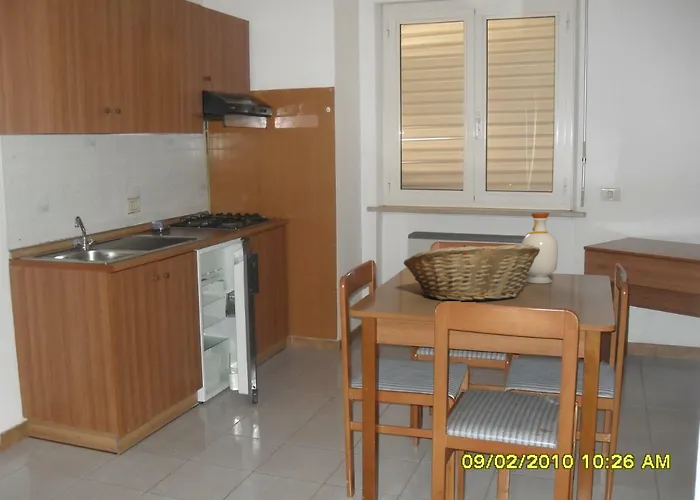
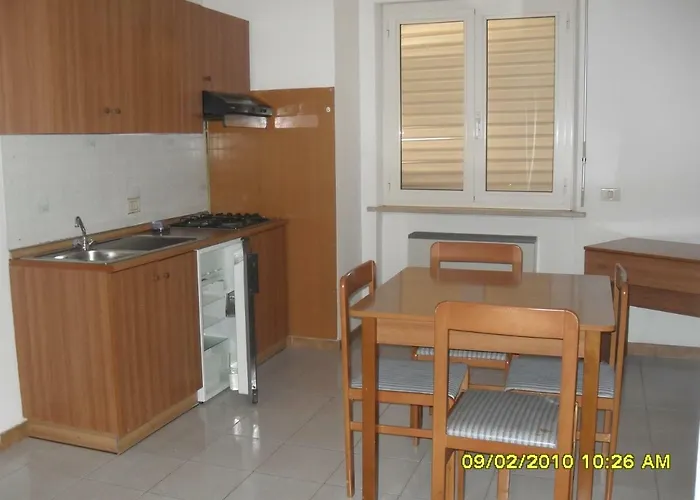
- bottle (539, 247)
- fruit basket (471, 267)
